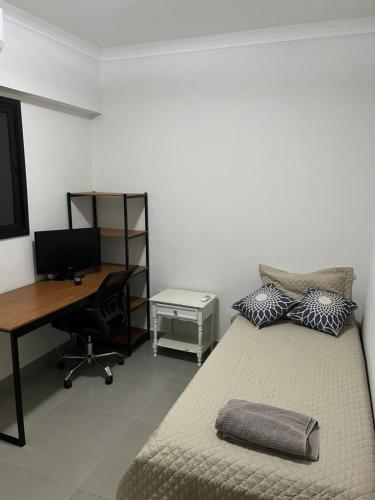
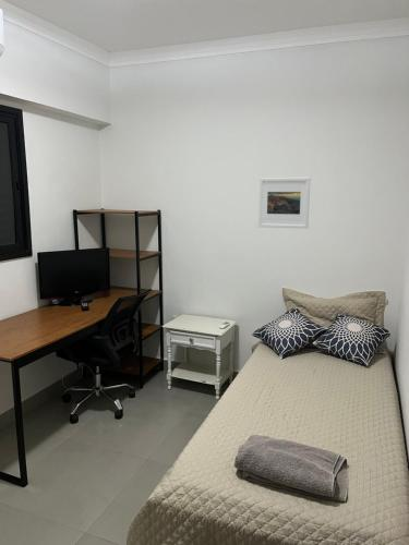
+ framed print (284, 203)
